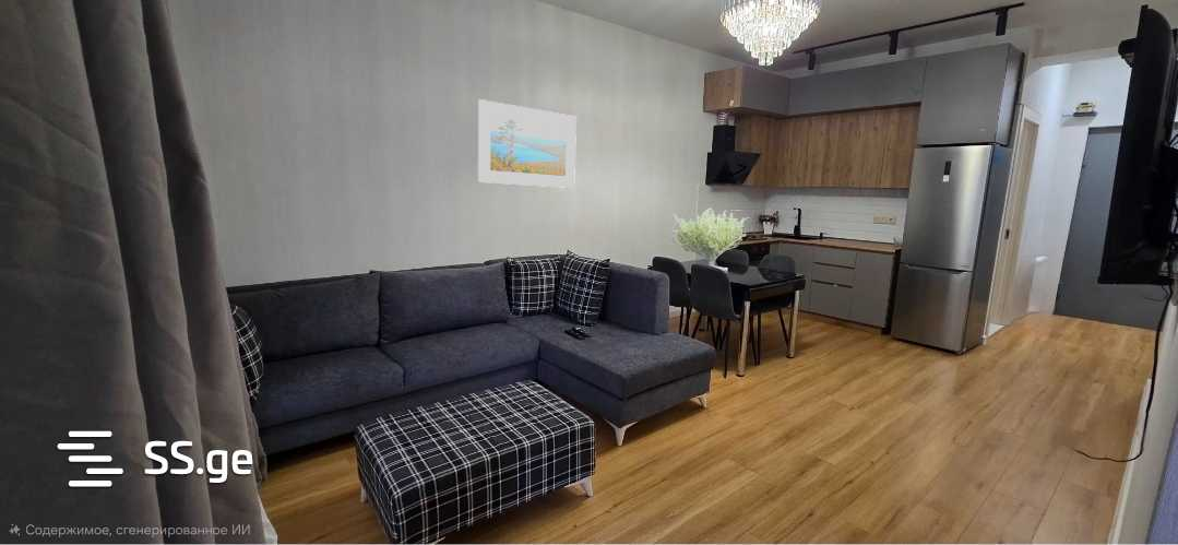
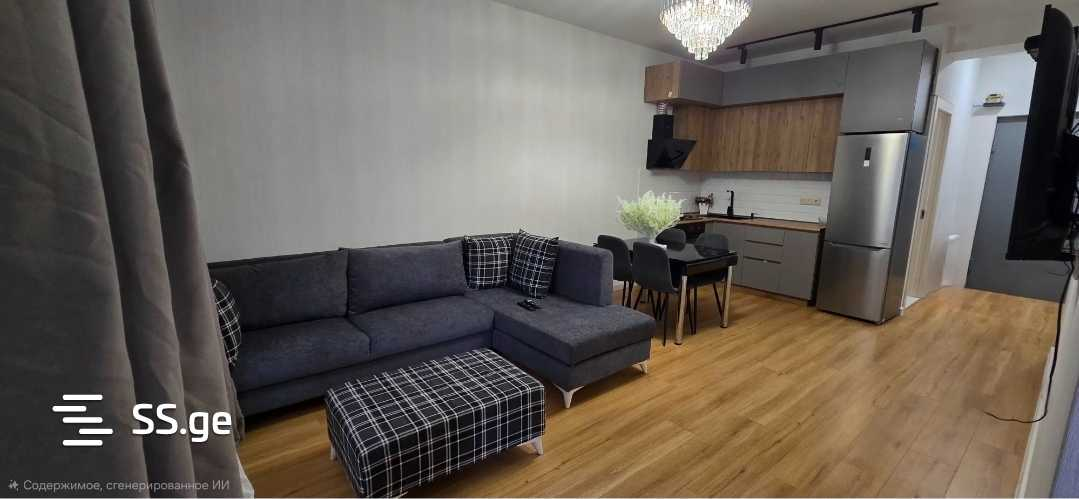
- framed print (529, 146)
